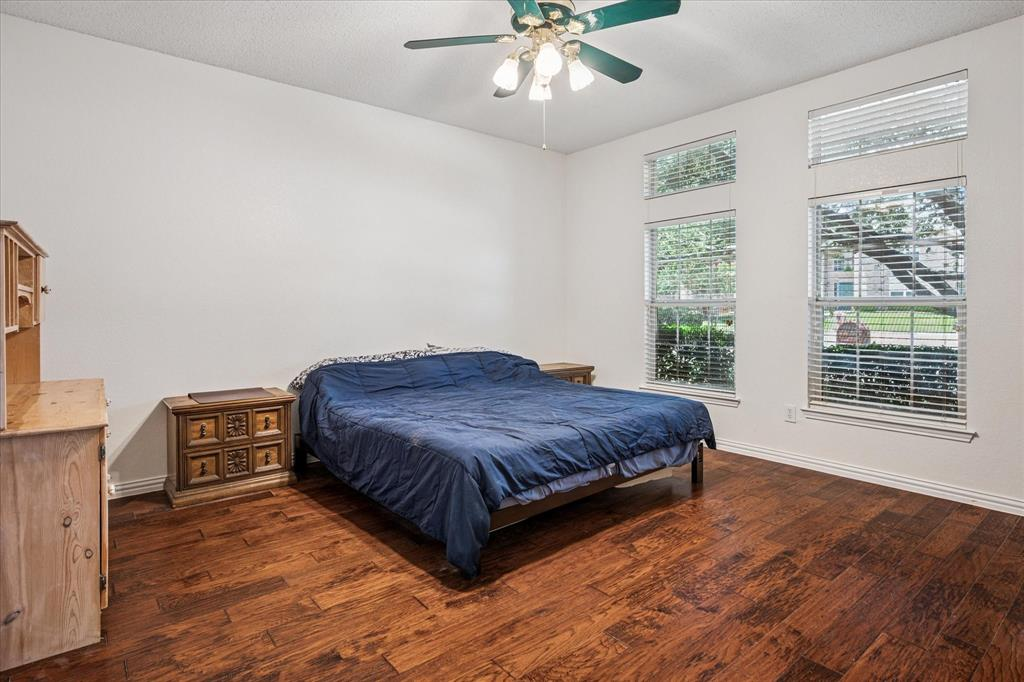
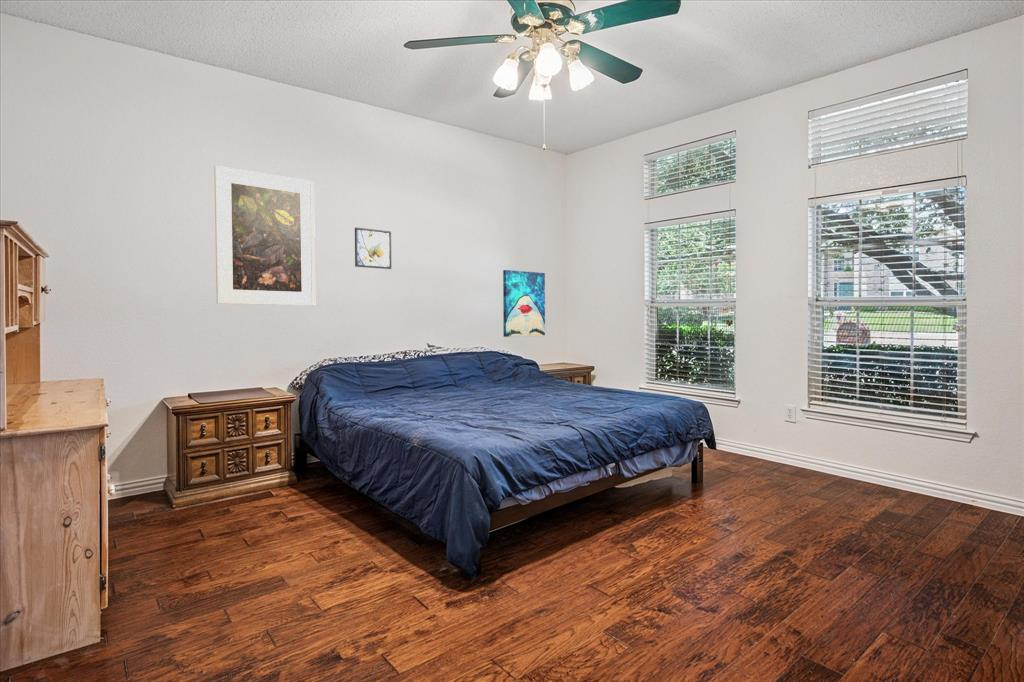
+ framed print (373, 248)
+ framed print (267, 239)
+ wall art (524, 304)
